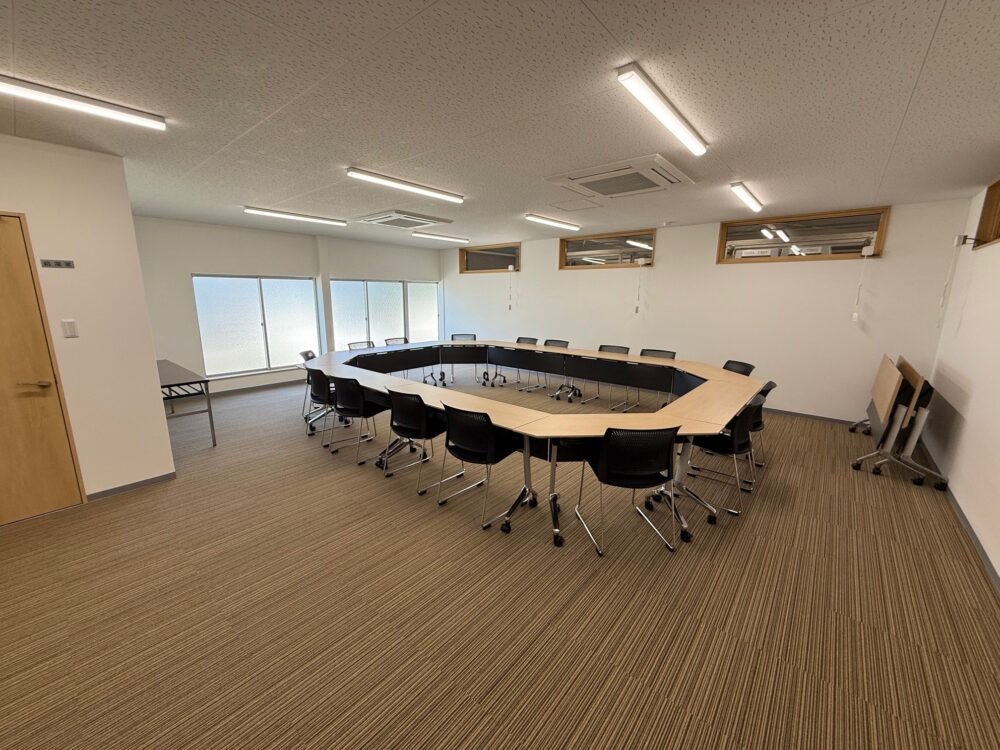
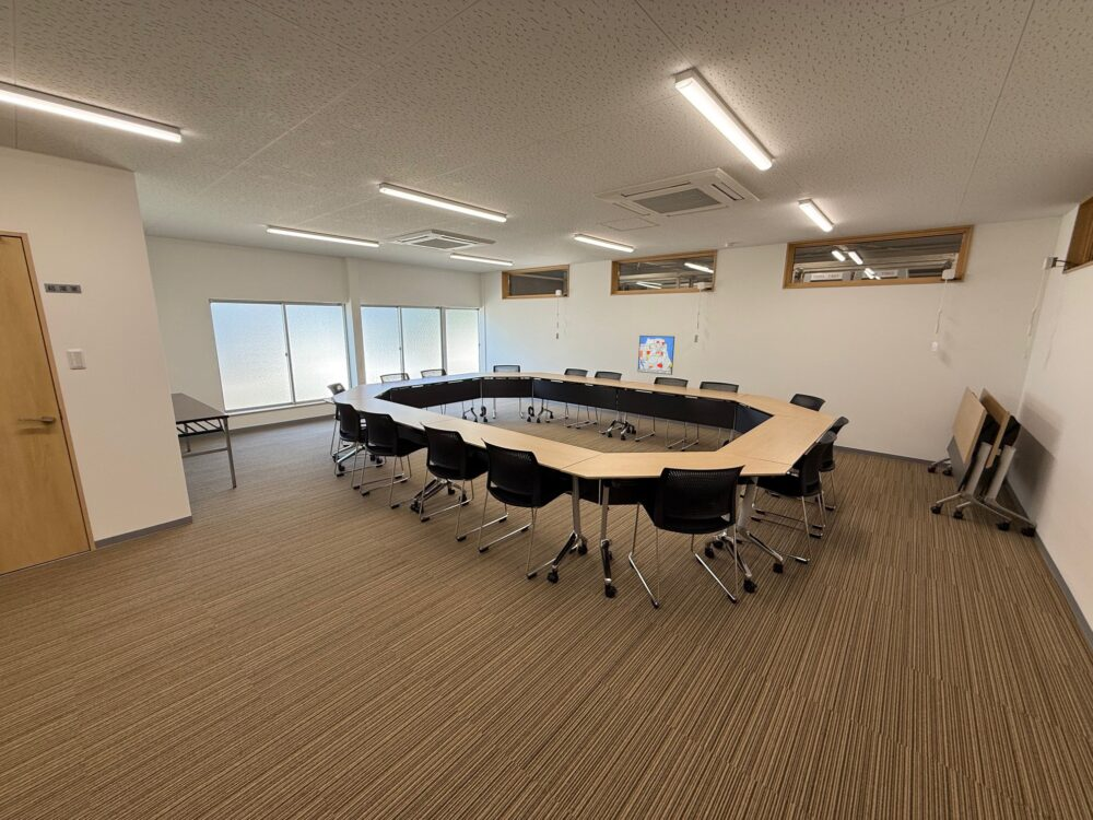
+ wall art (655, 354)
